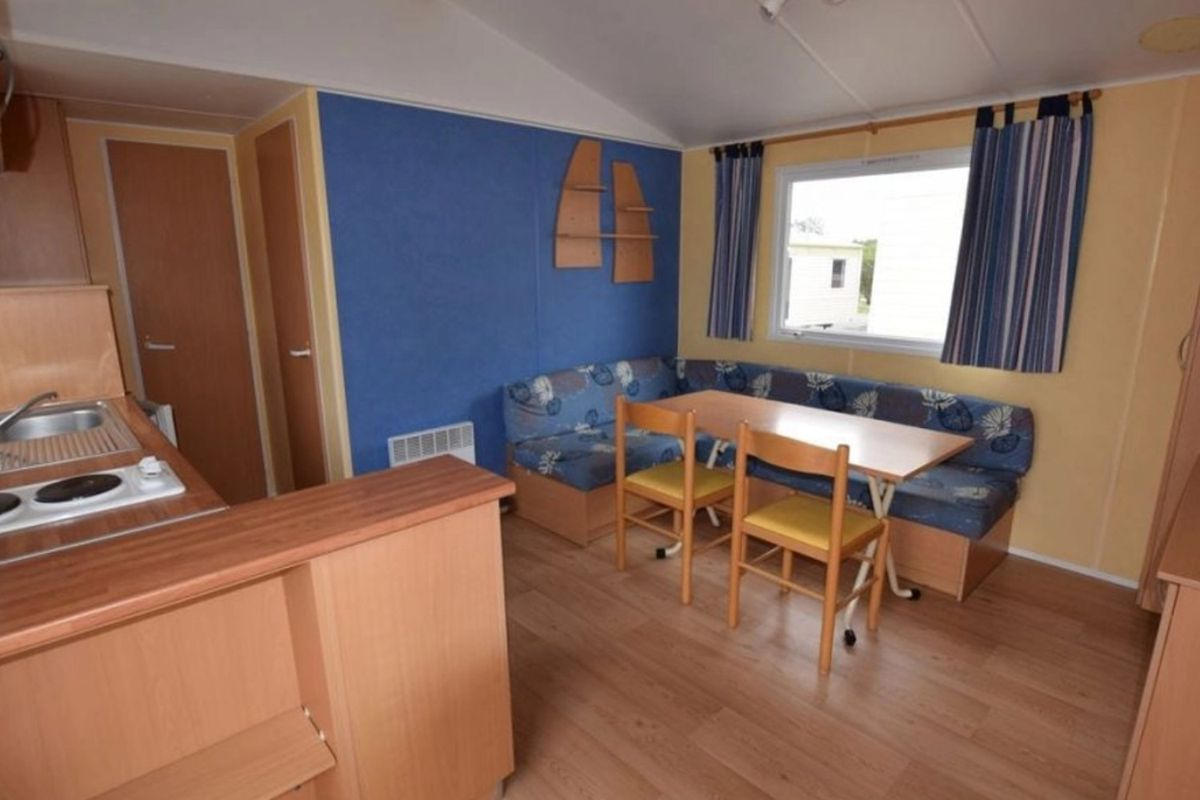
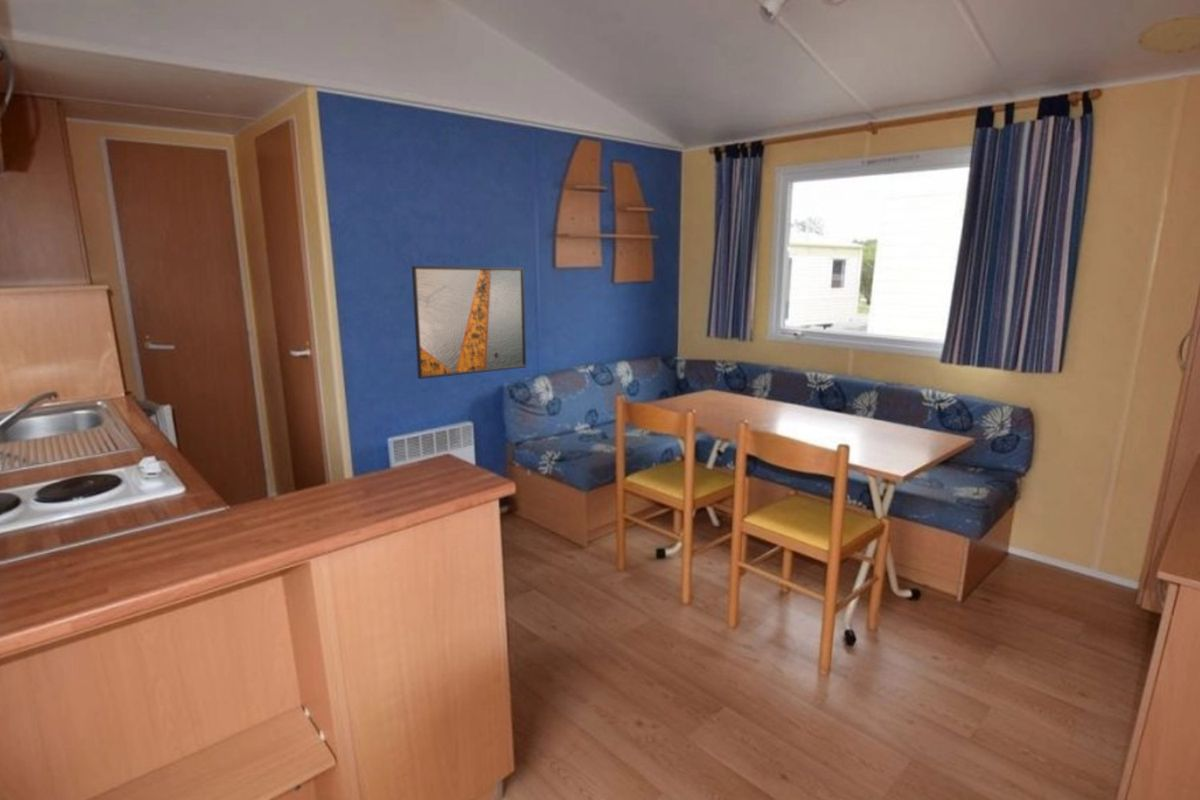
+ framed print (473, 320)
